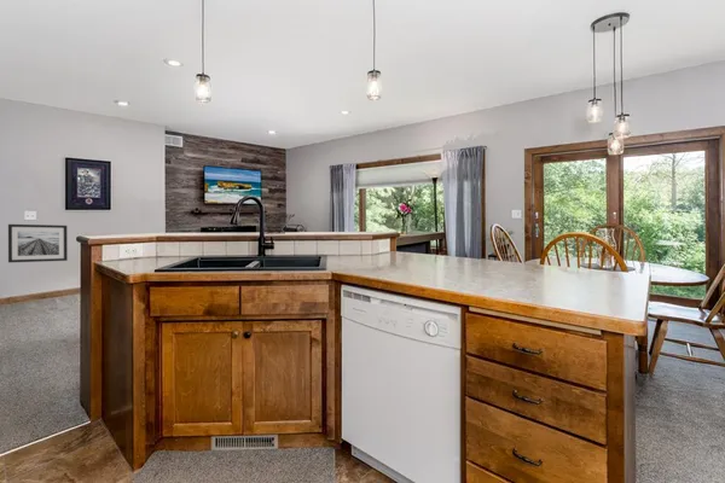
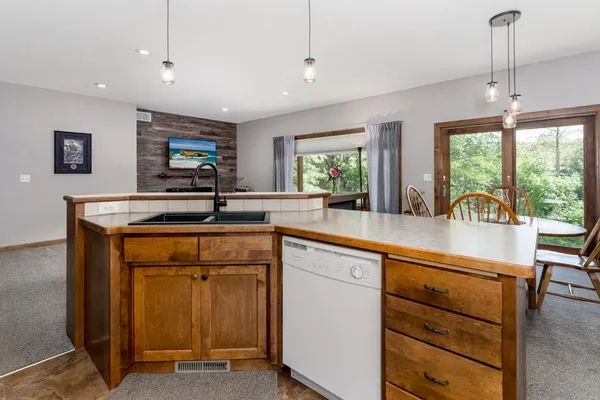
- wall art (39, 243)
